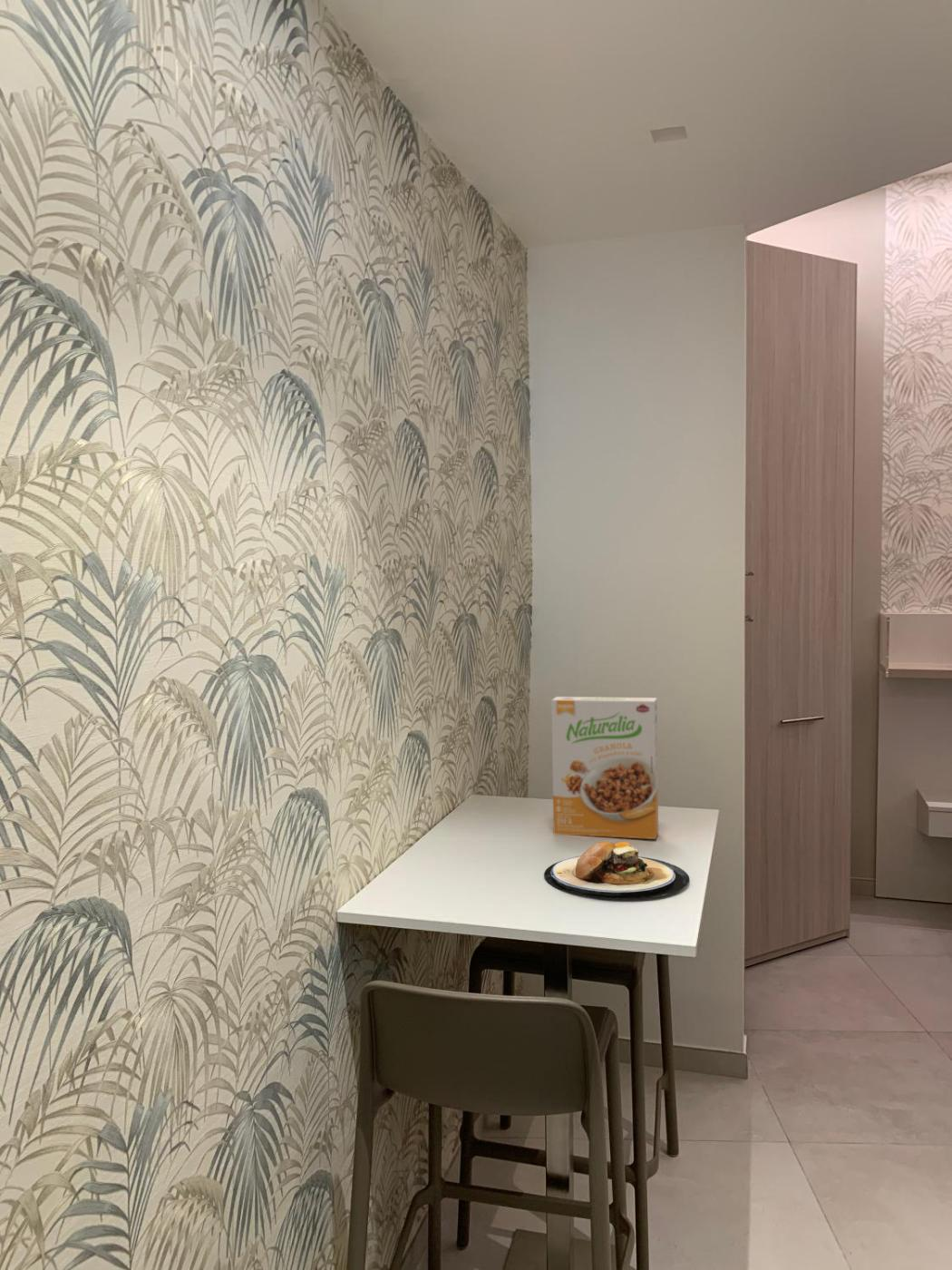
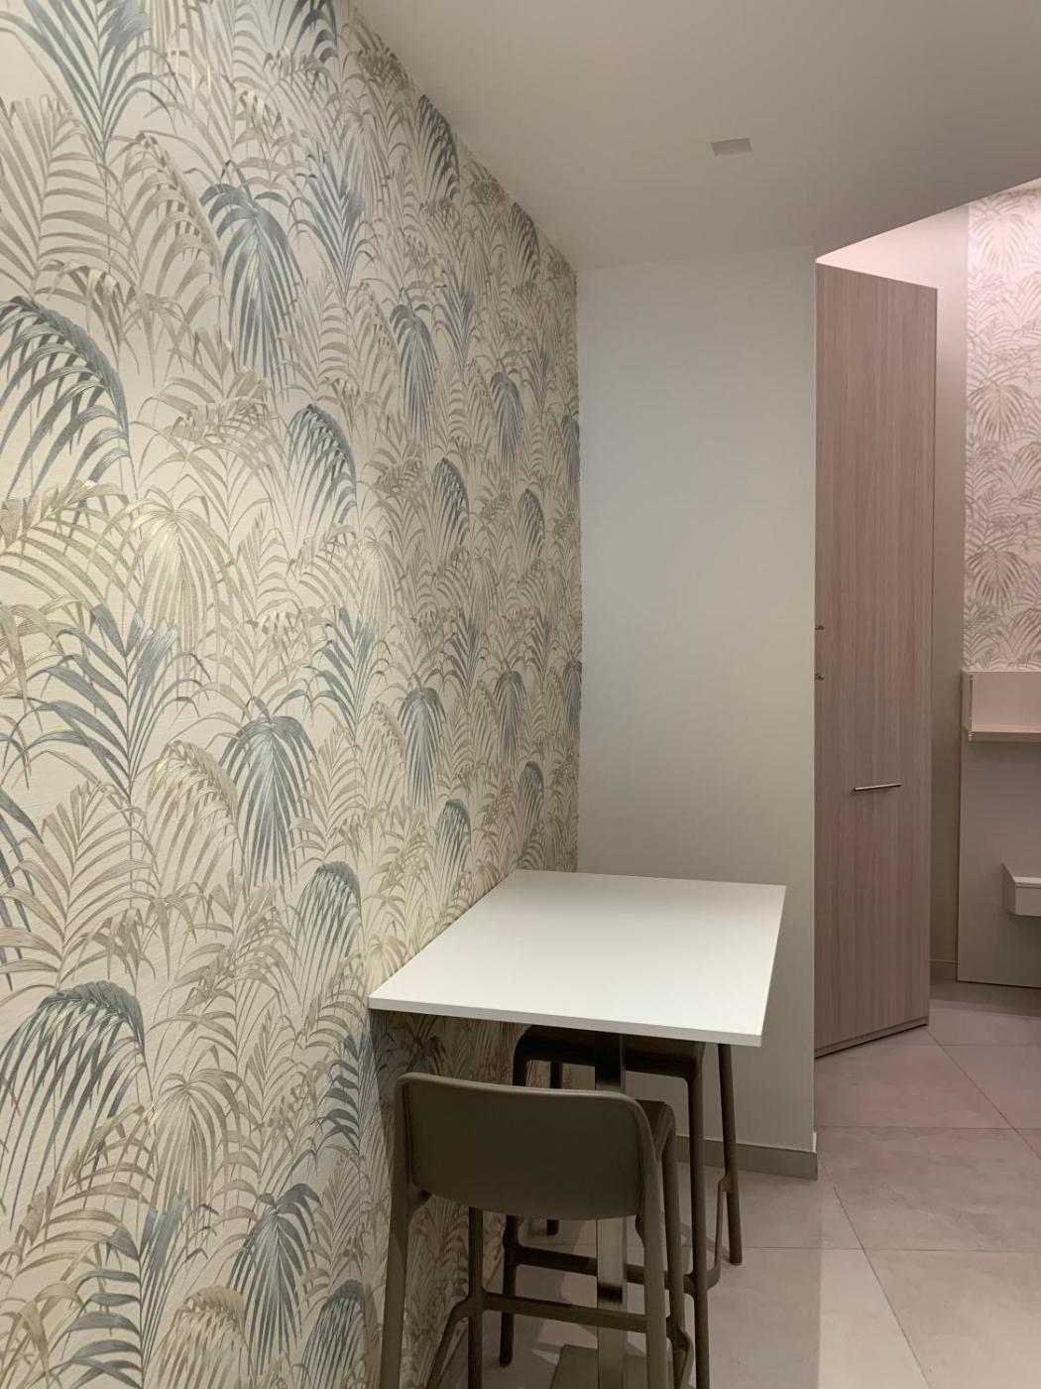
- cereal box (605, 766)
- plate (616, 855)
